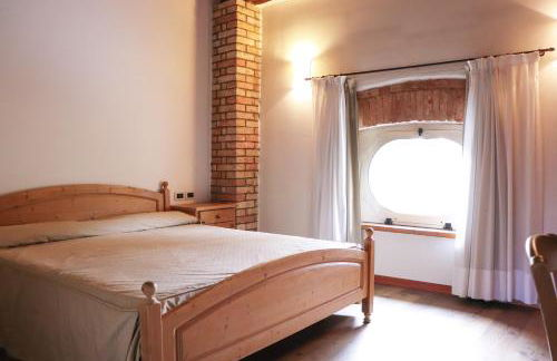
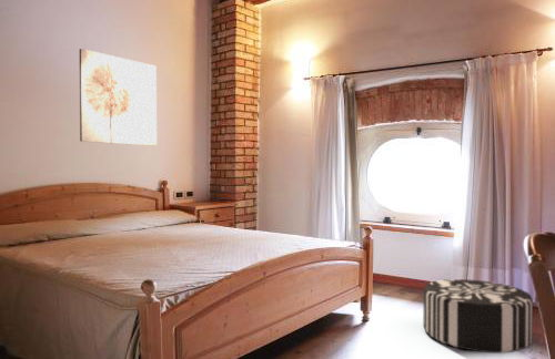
+ pouf (475, 312)
+ wall art (120, 101)
